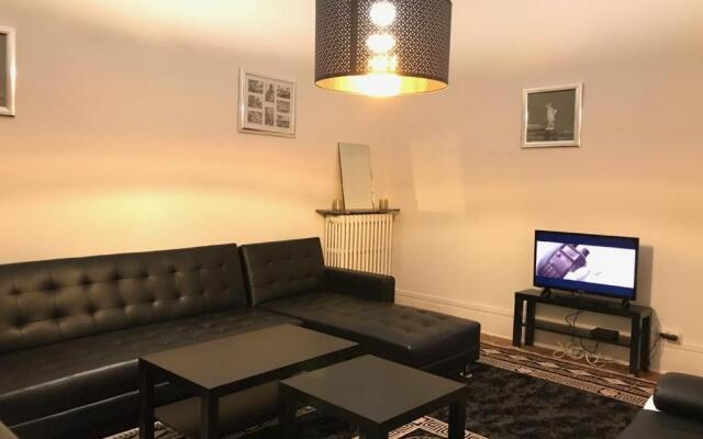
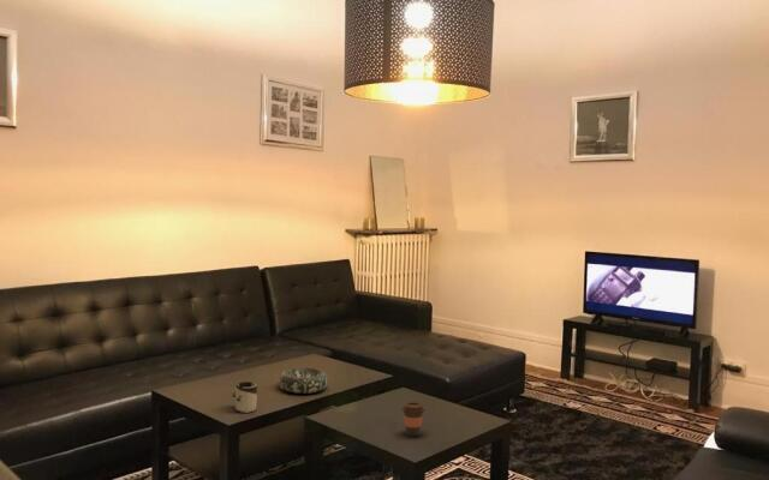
+ decorative bowl (303, 380)
+ coffee cup (412, 419)
+ cup (243, 396)
